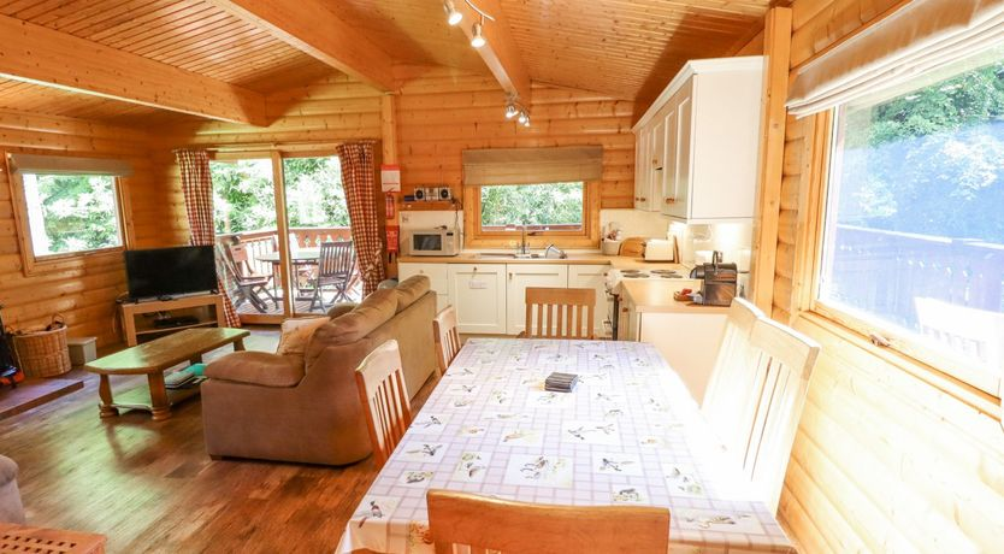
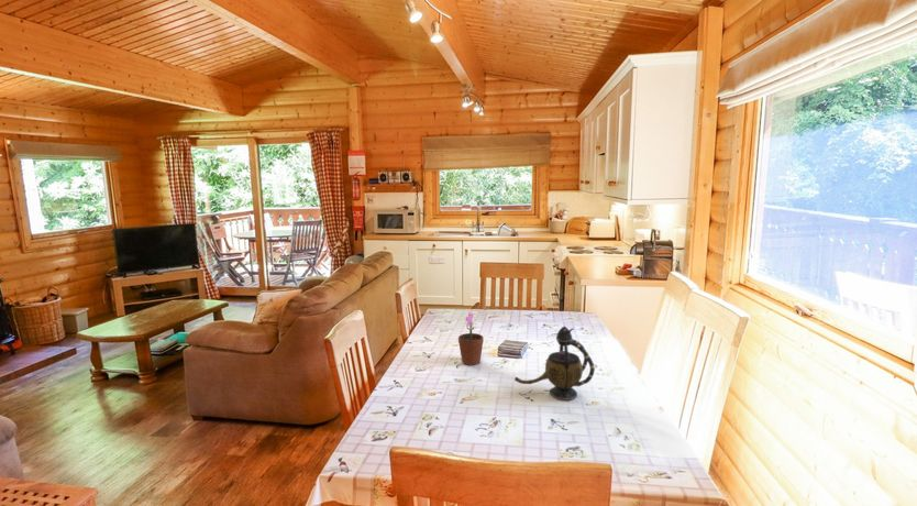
+ flowerpot (471, 337)
+ teapot (552, 360)
